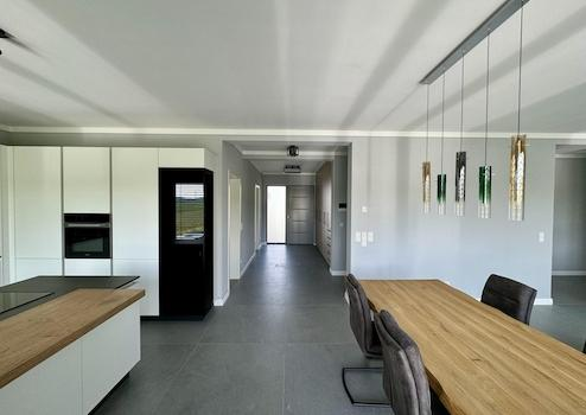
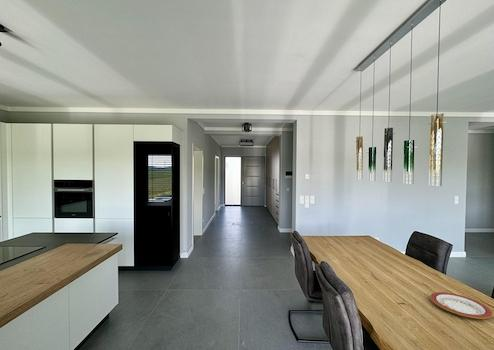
+ plate (459, 305)
